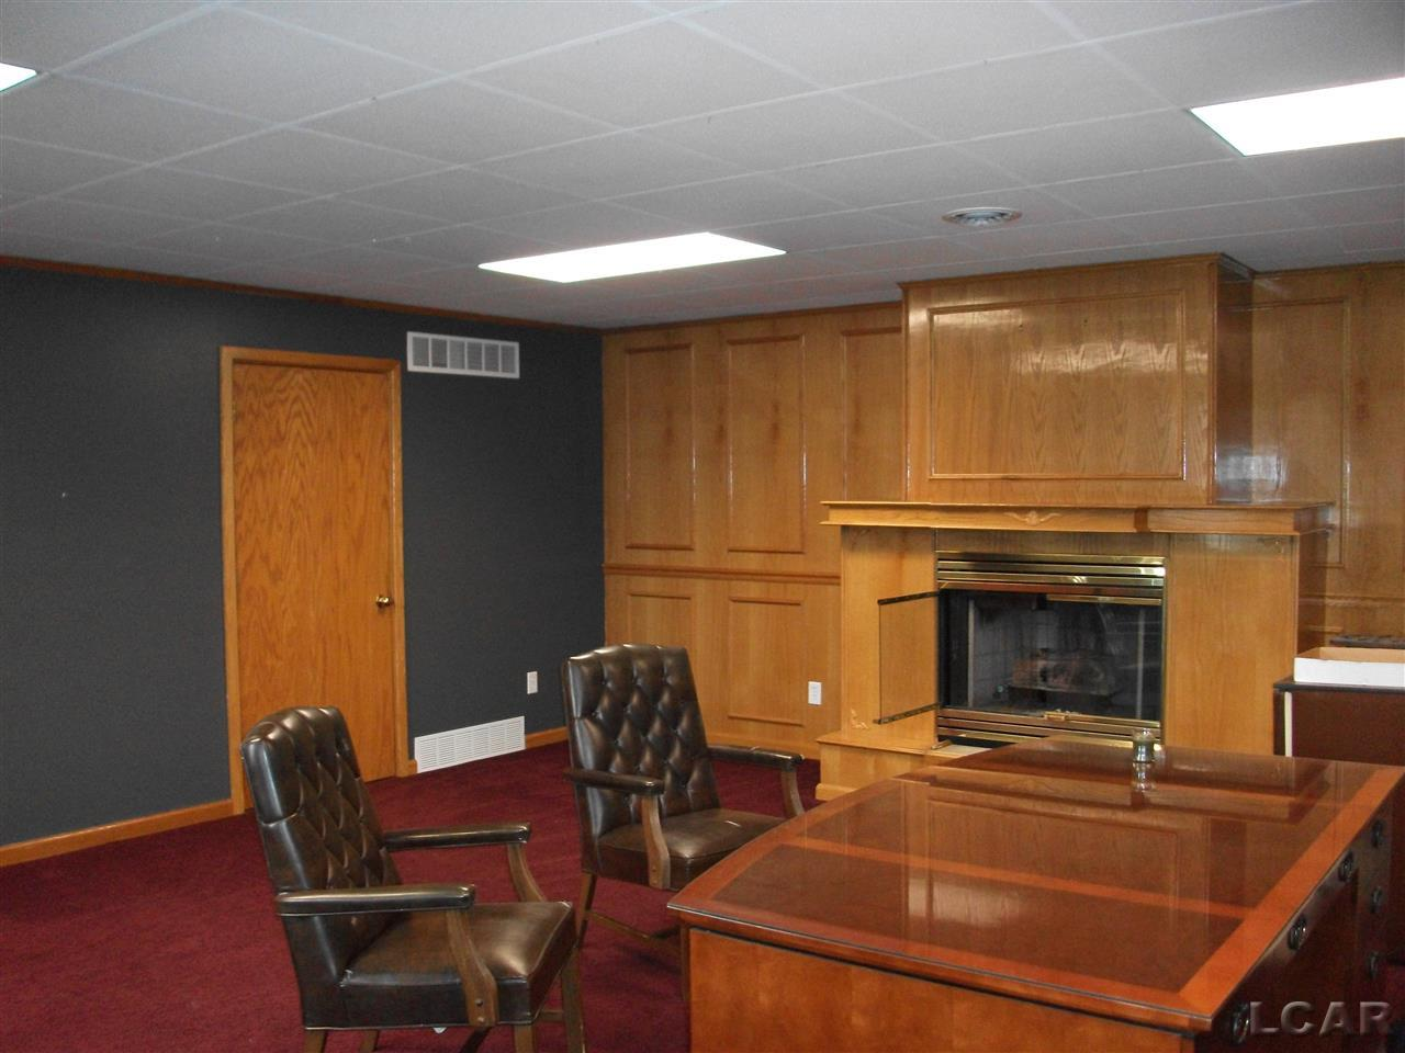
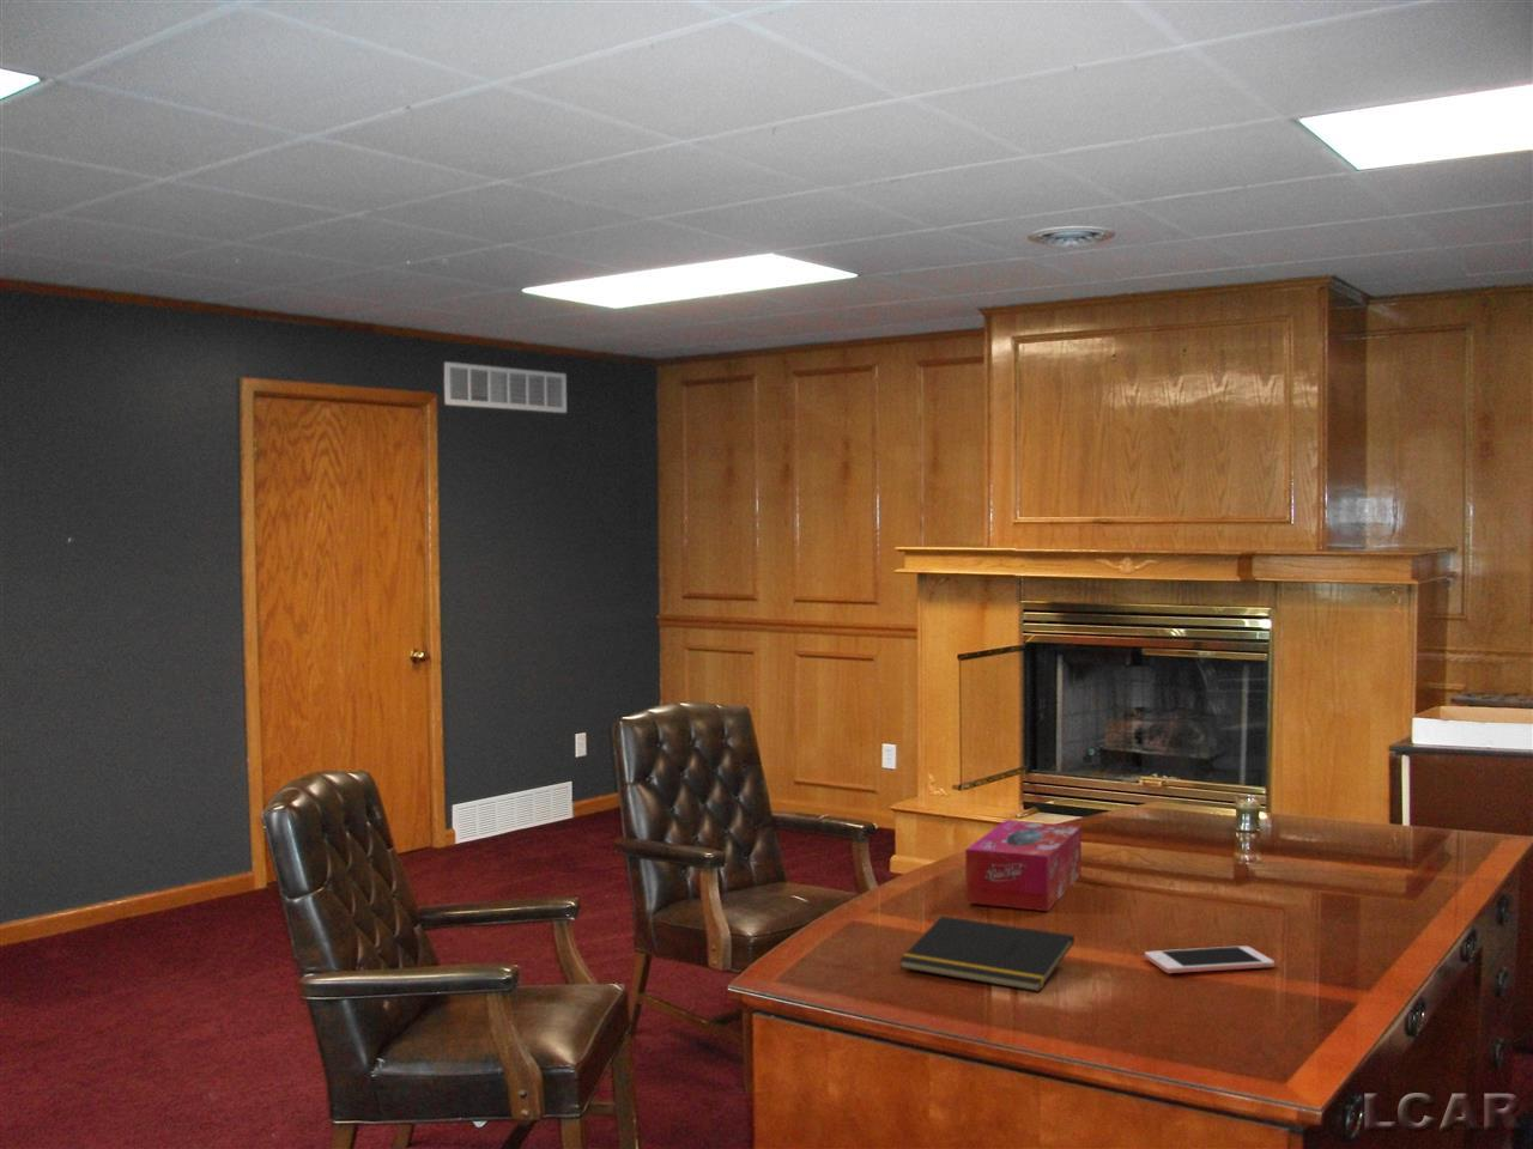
+ notepad (987, 951)
+ tissue box (1025, 862)
+ cell phone (1208, 958)
